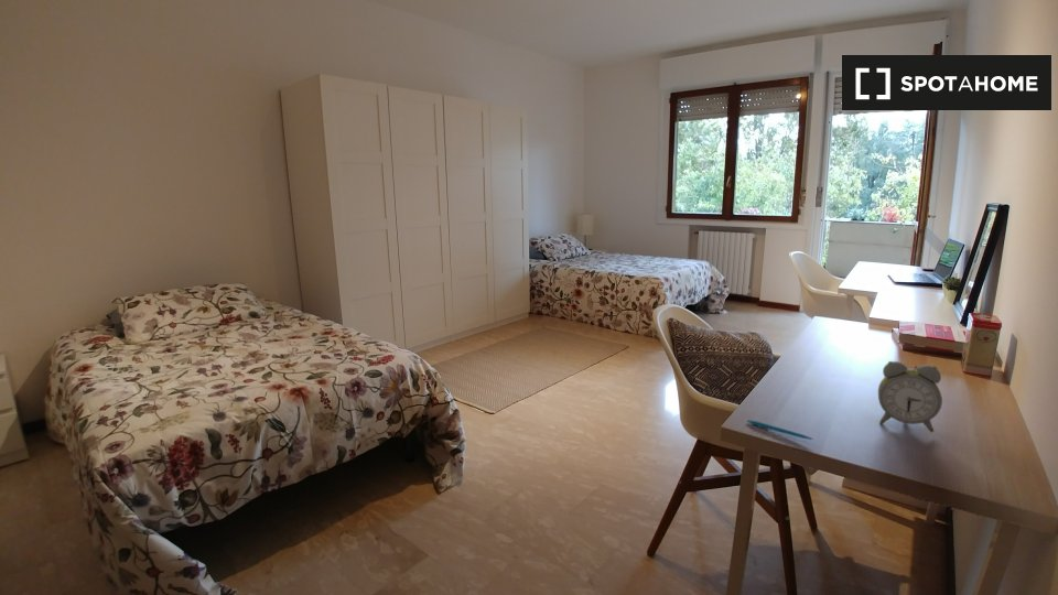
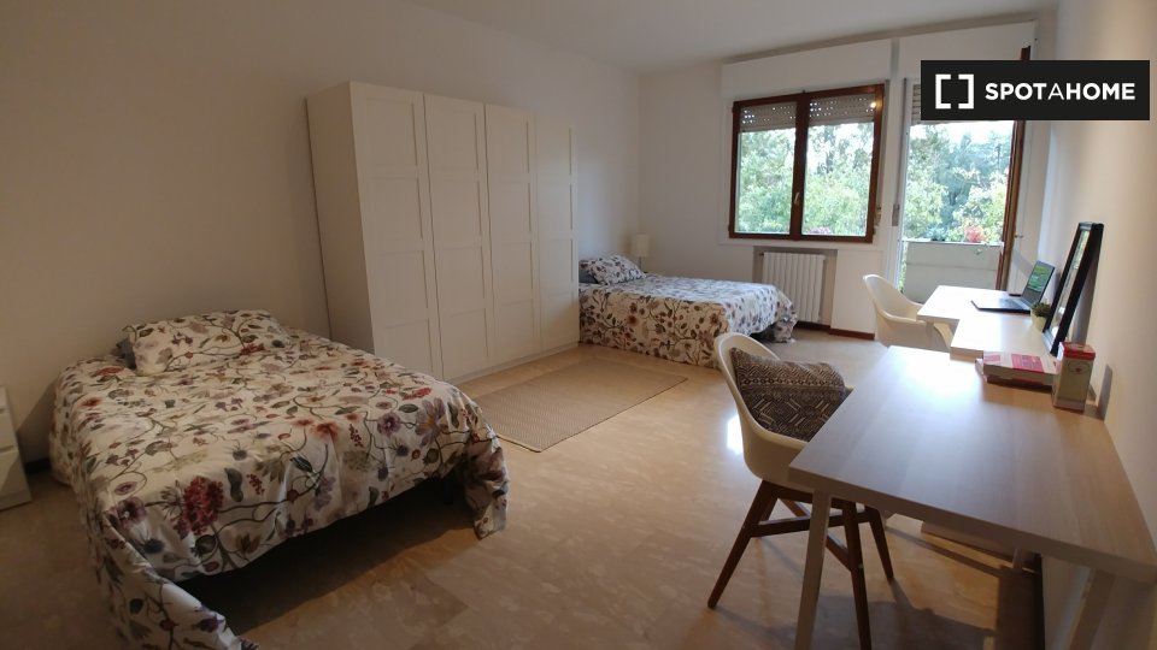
- alarm clock (908, 393)
- pen (778, 429)
